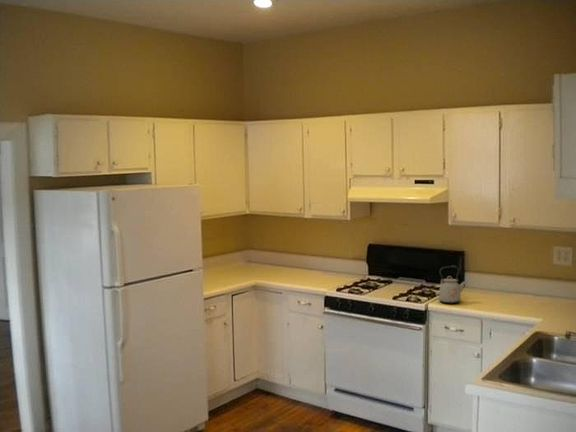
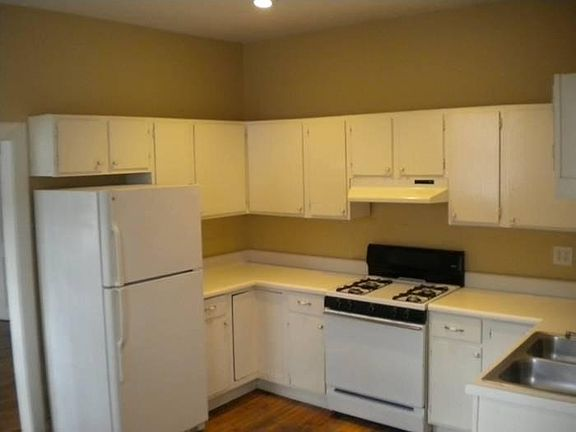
- kettle (453, 284)
